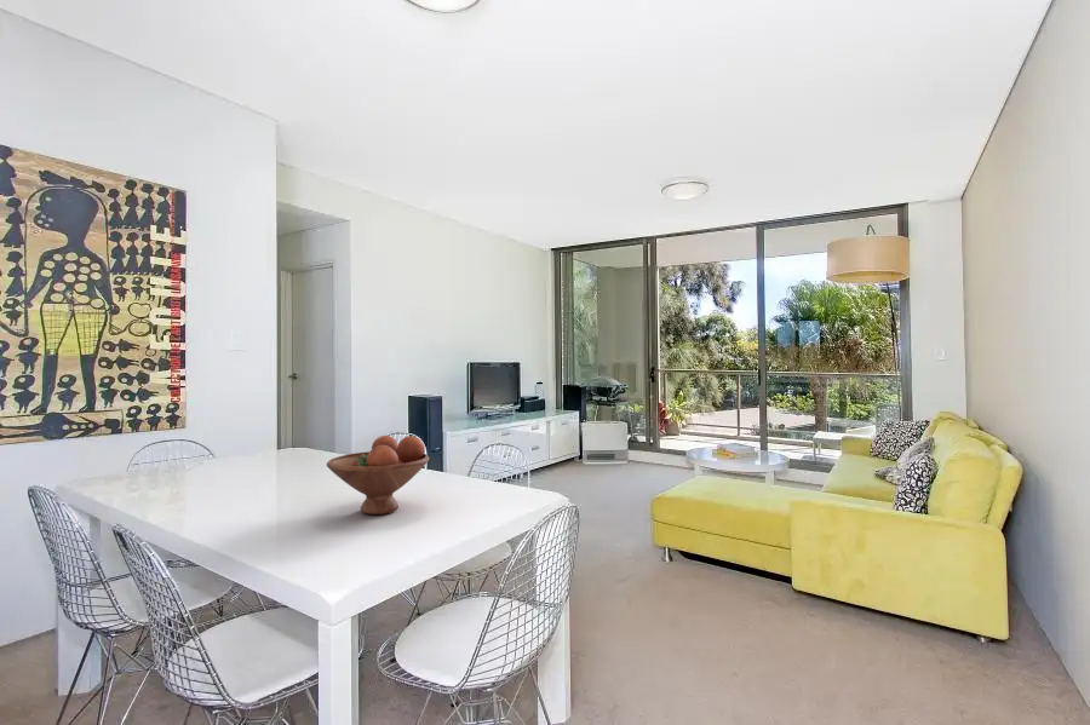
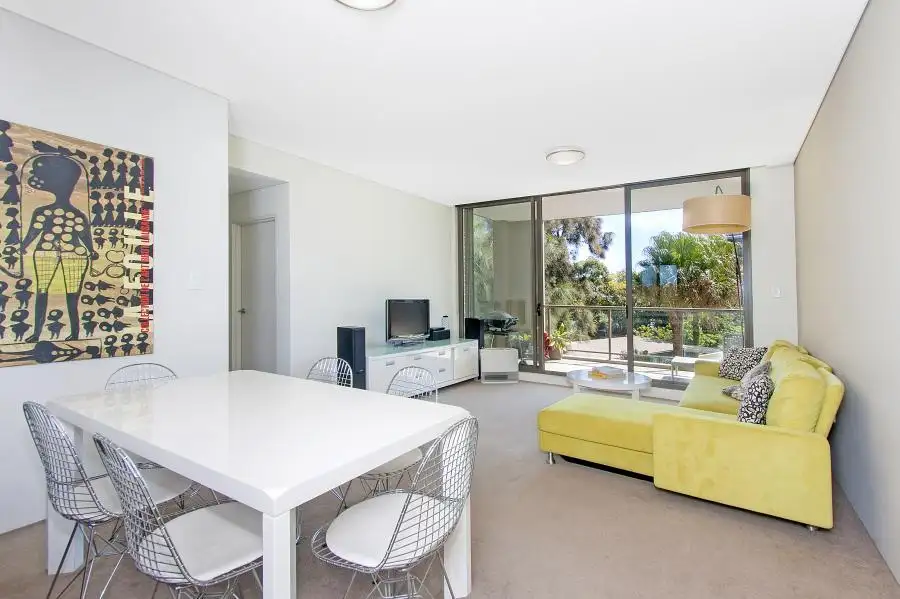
- fruit bowl (379, 473)
